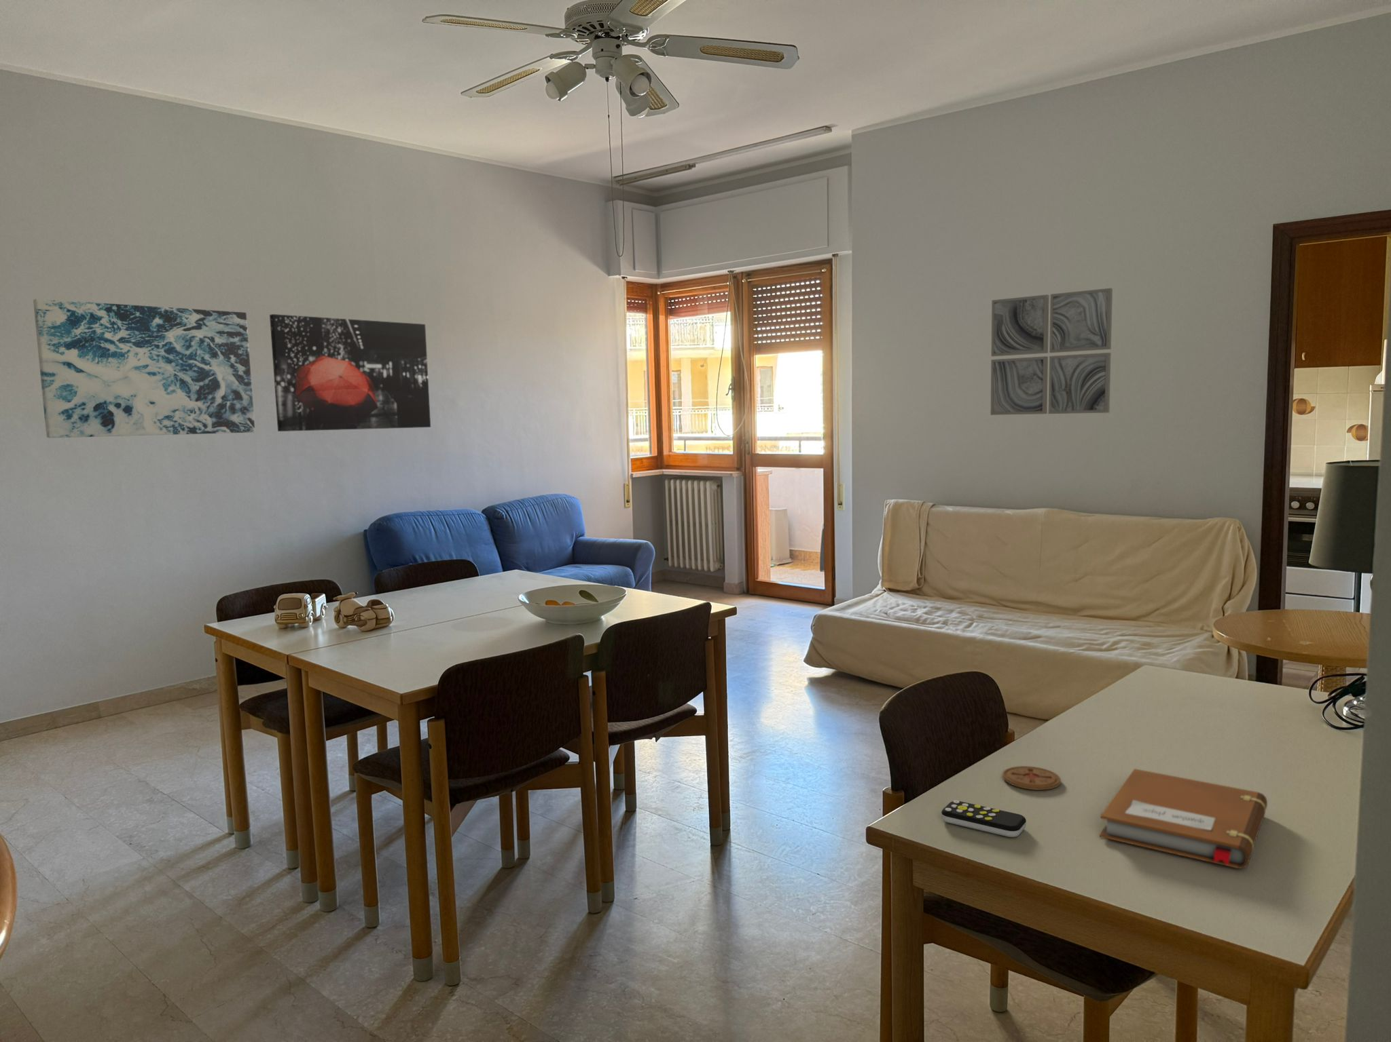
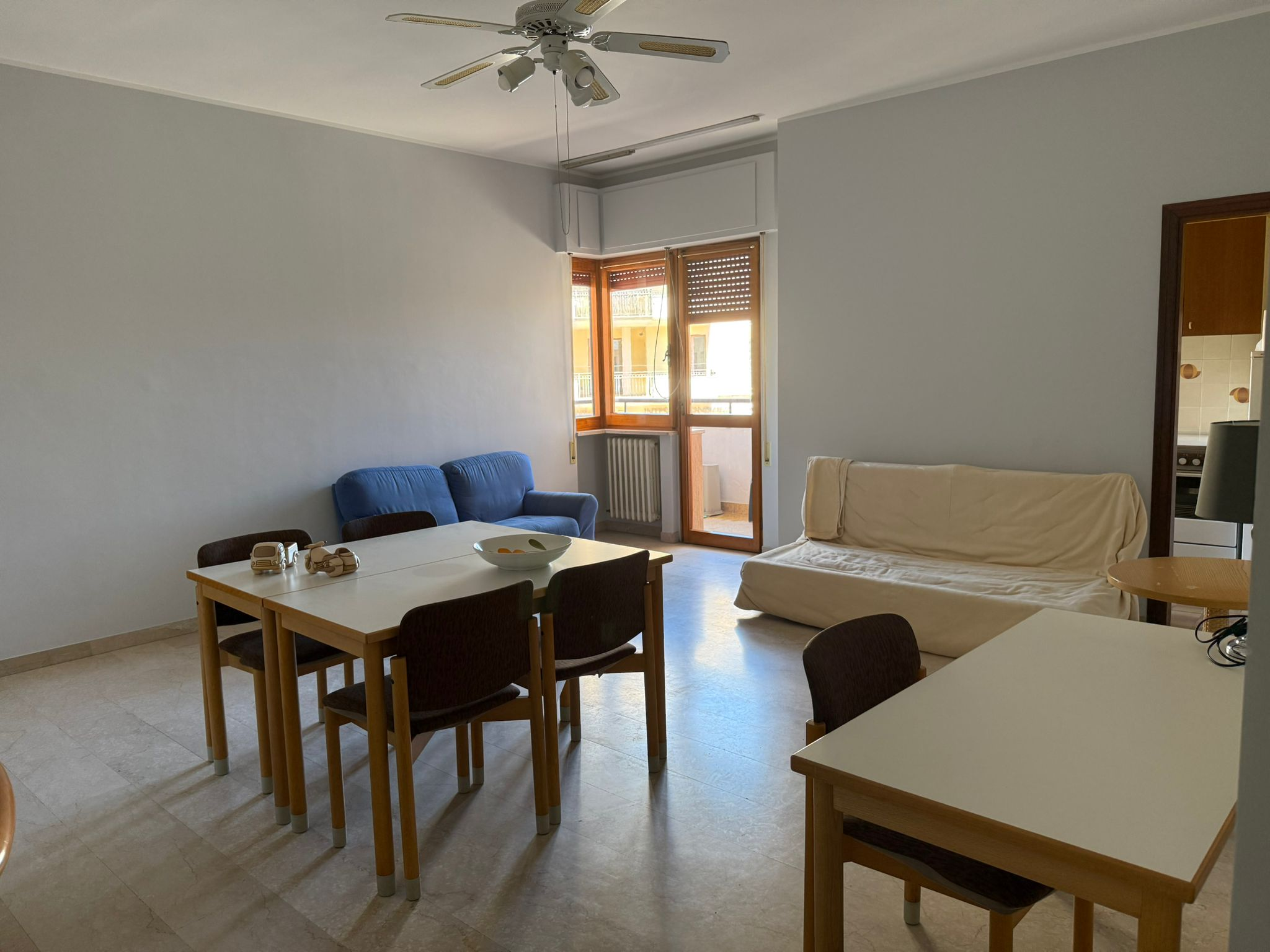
- remote control (982, 818)
- notebook (1185, 817)
- wall art (1047, 352)
- wall art (355, 374)
- wall art (152, 371)
- coaster (1031, 777)
